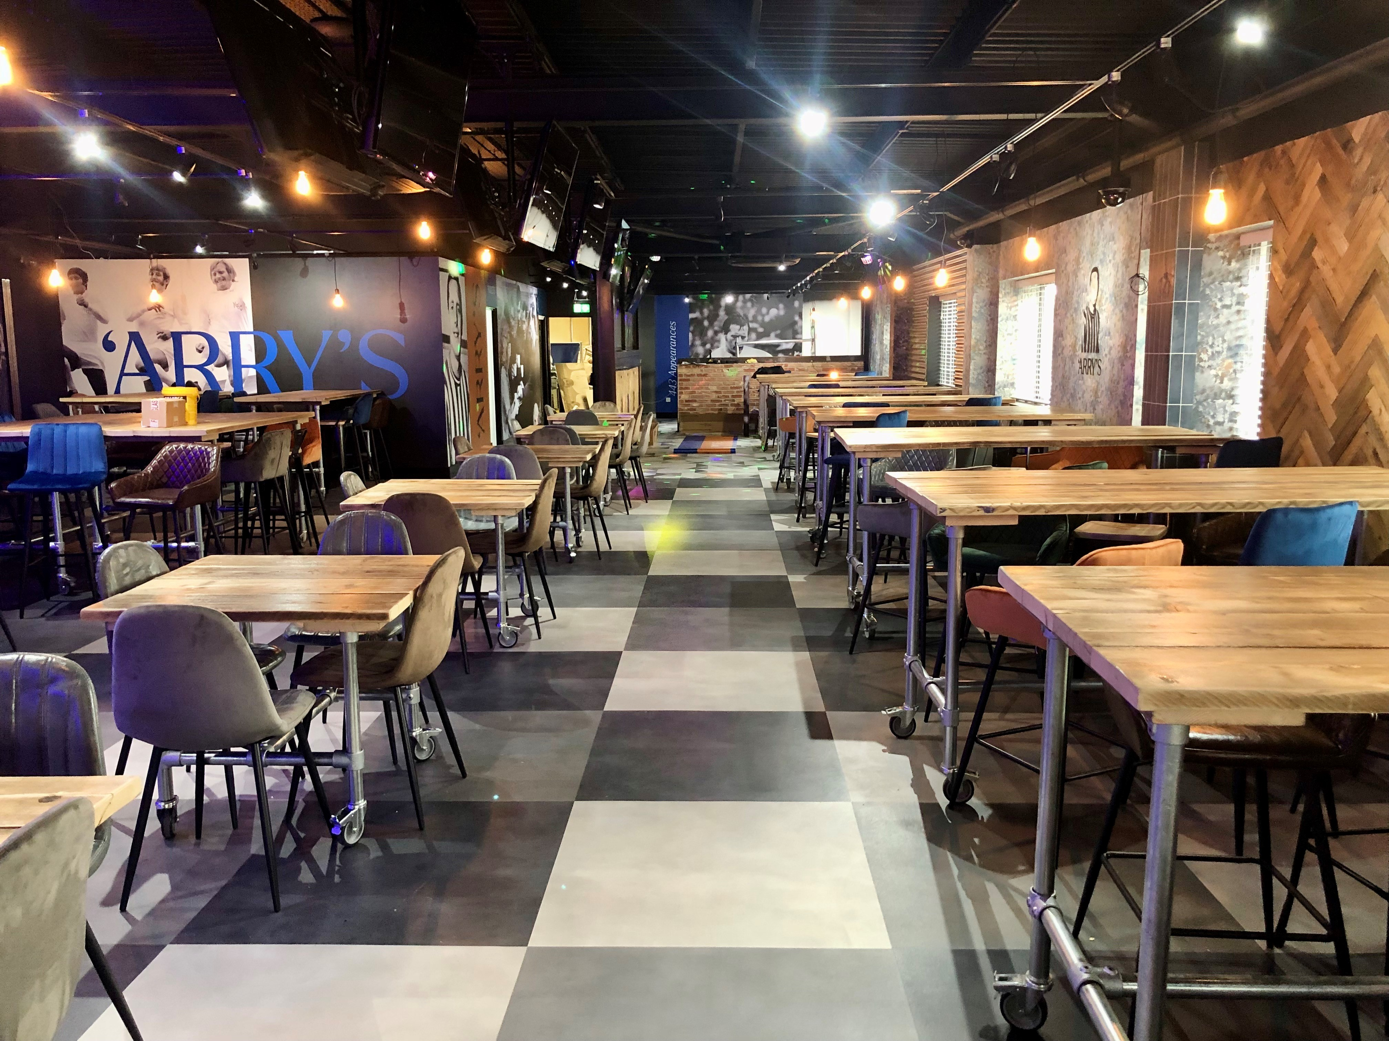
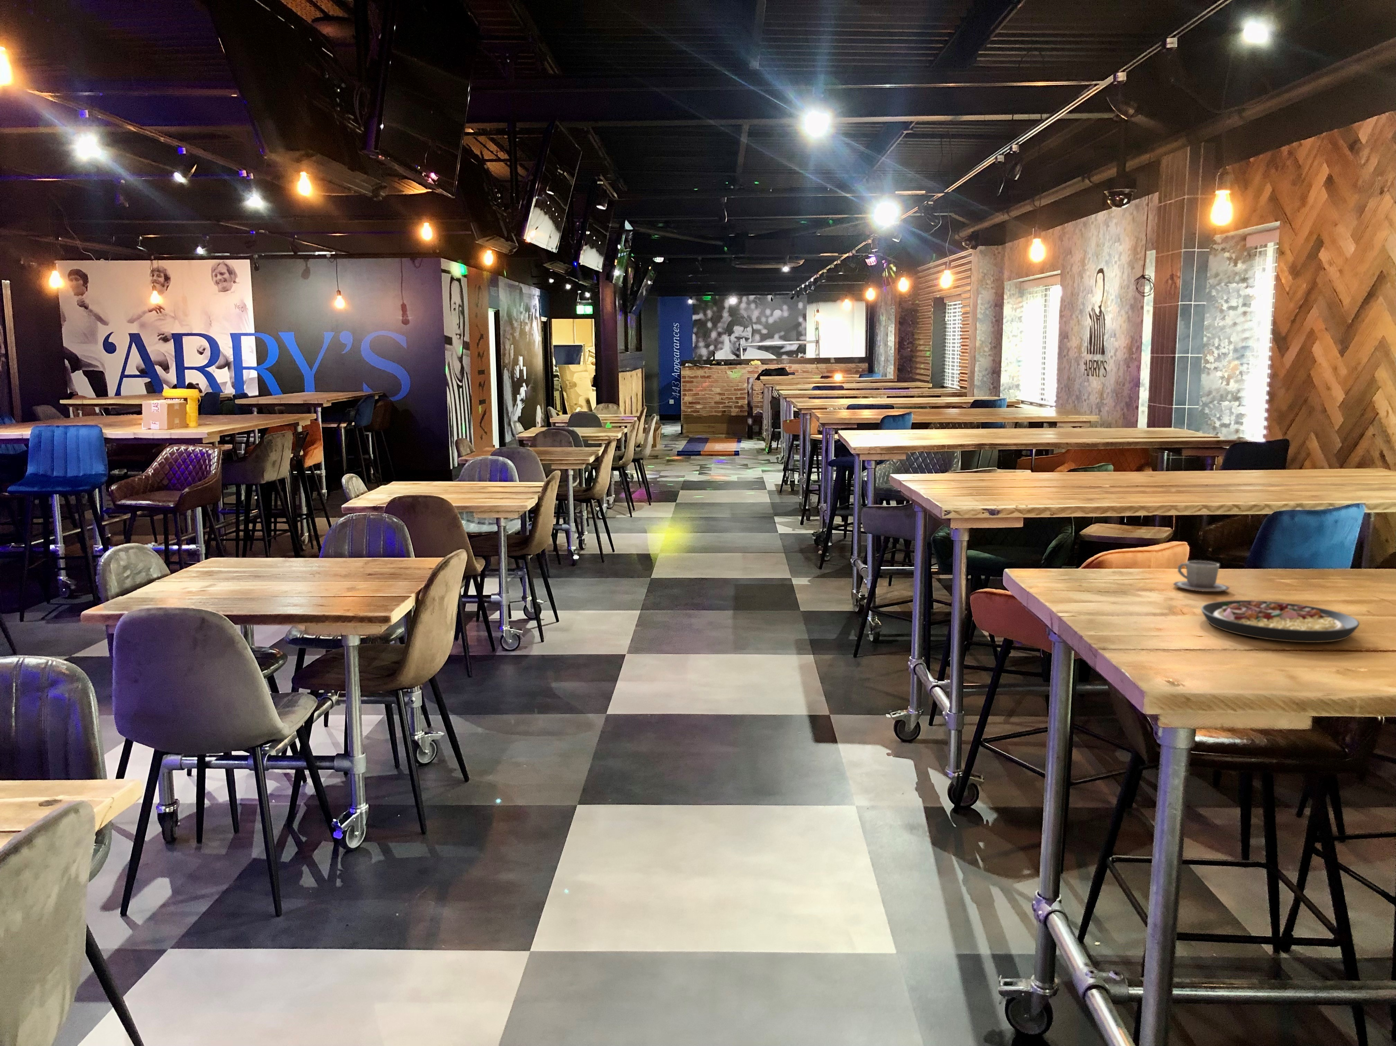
+ cup (1201, 576)
+ plate (1277, 617)
